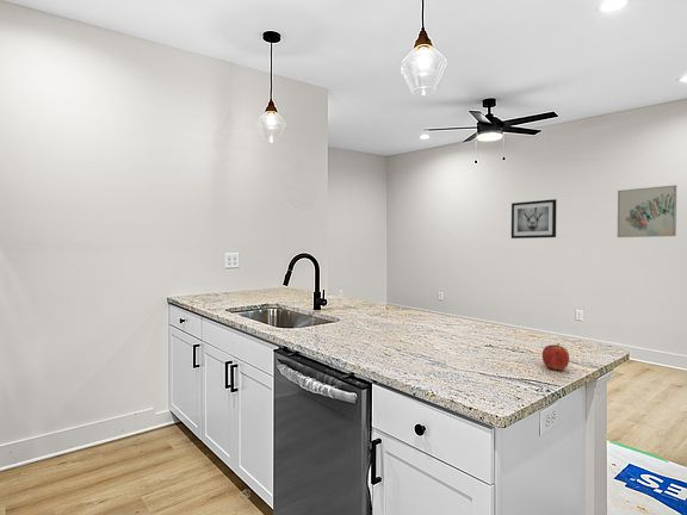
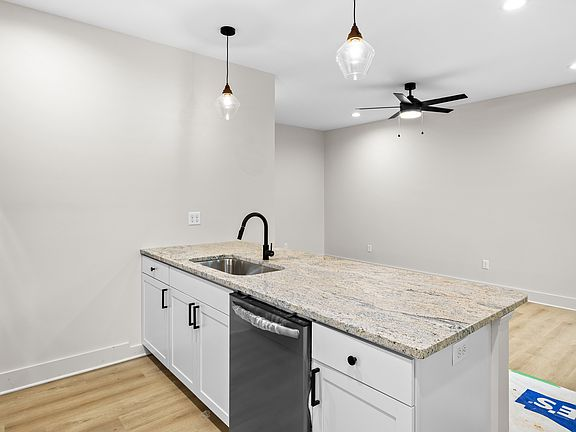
- fruit (555, 355)
- wall art (645, 212)
- wall art (532, 219)
